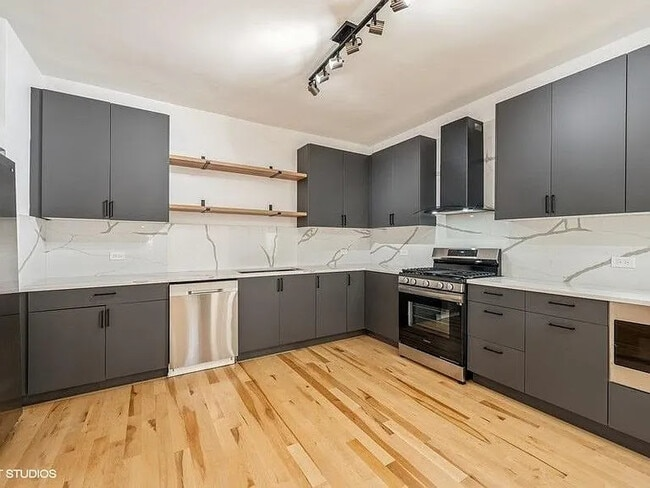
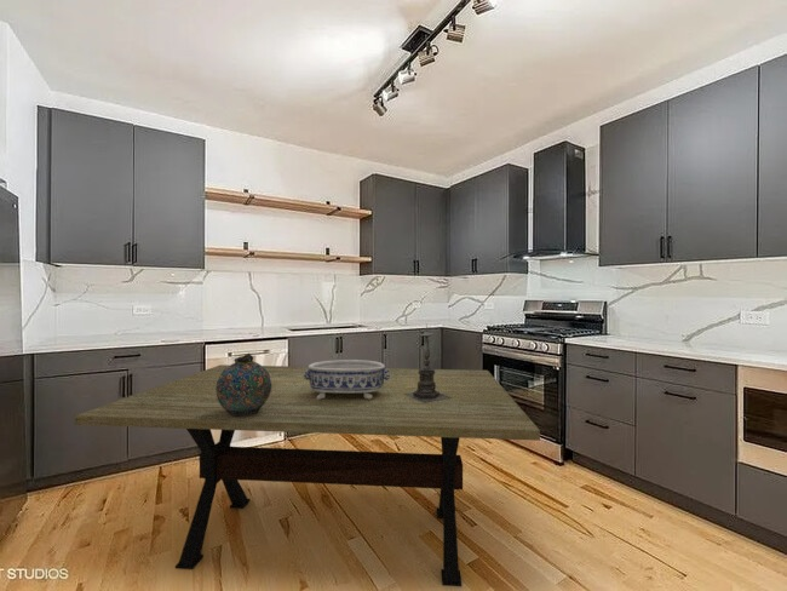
+ dining table (329, 461)
+ decorative bowl (346, 378)
+ candle holder (426, 358)
+ snuff bottle (243, 381)
